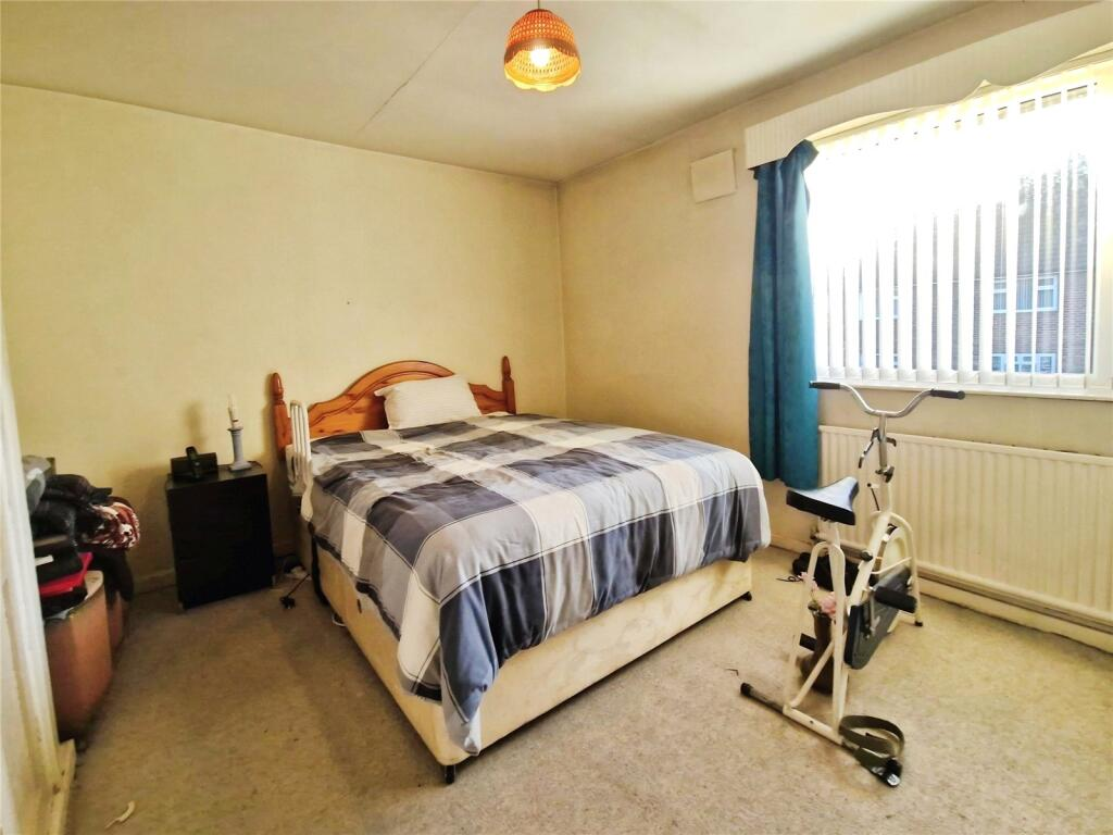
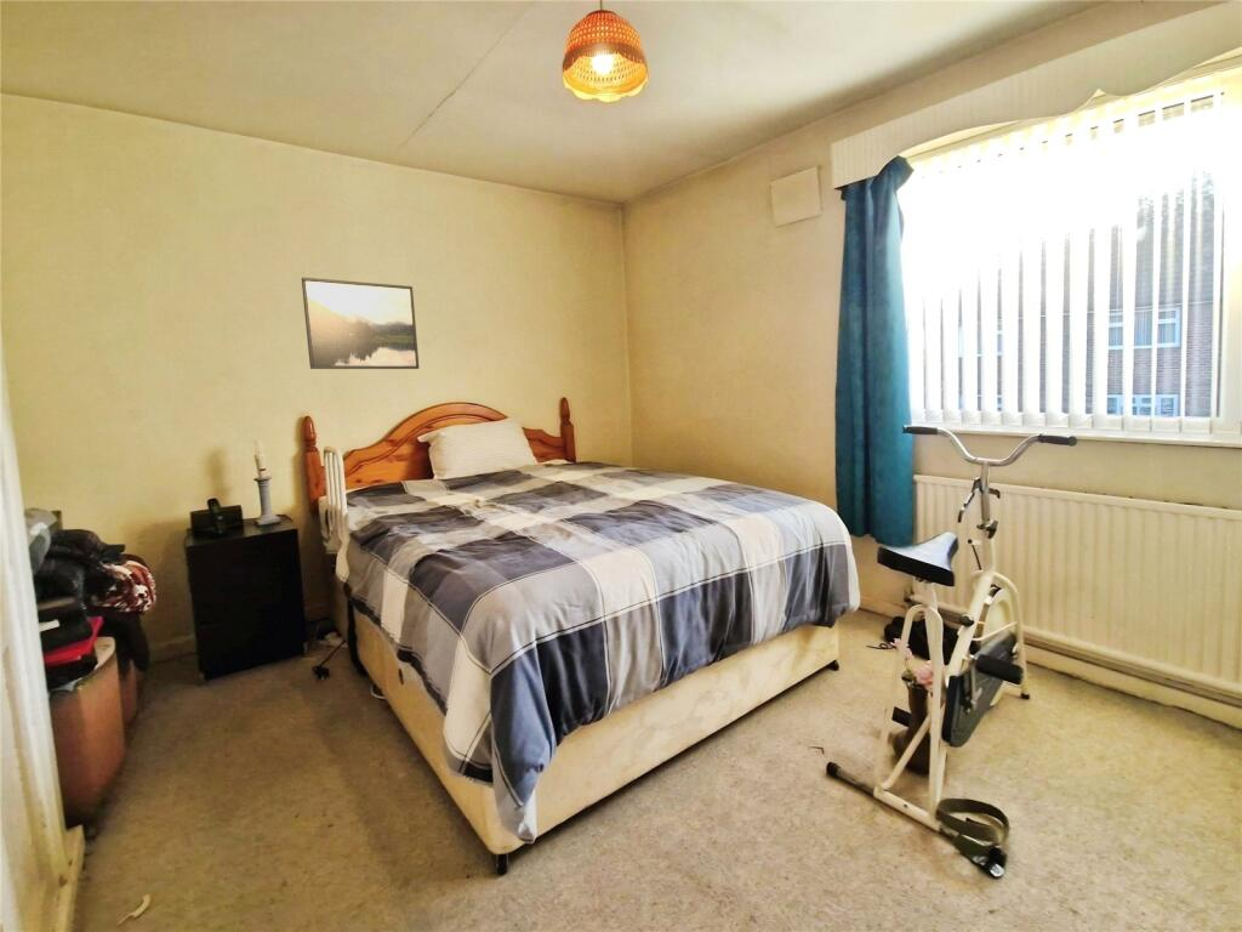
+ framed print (363, 325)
